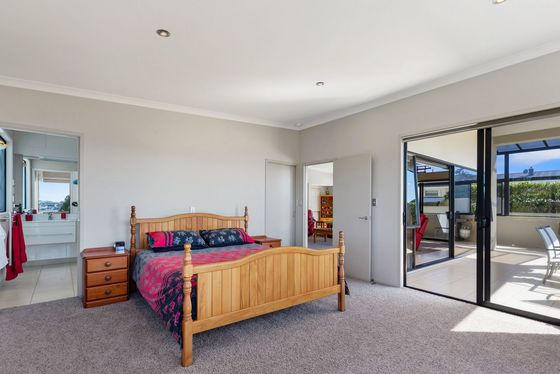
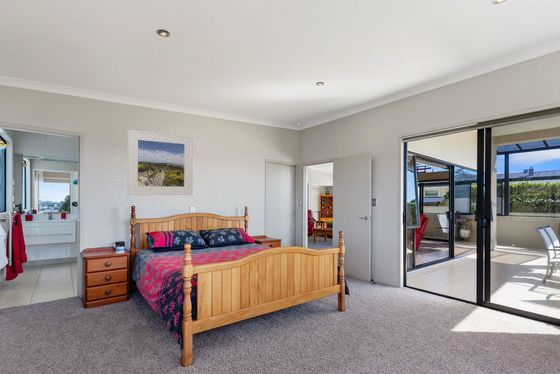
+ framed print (161, 164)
